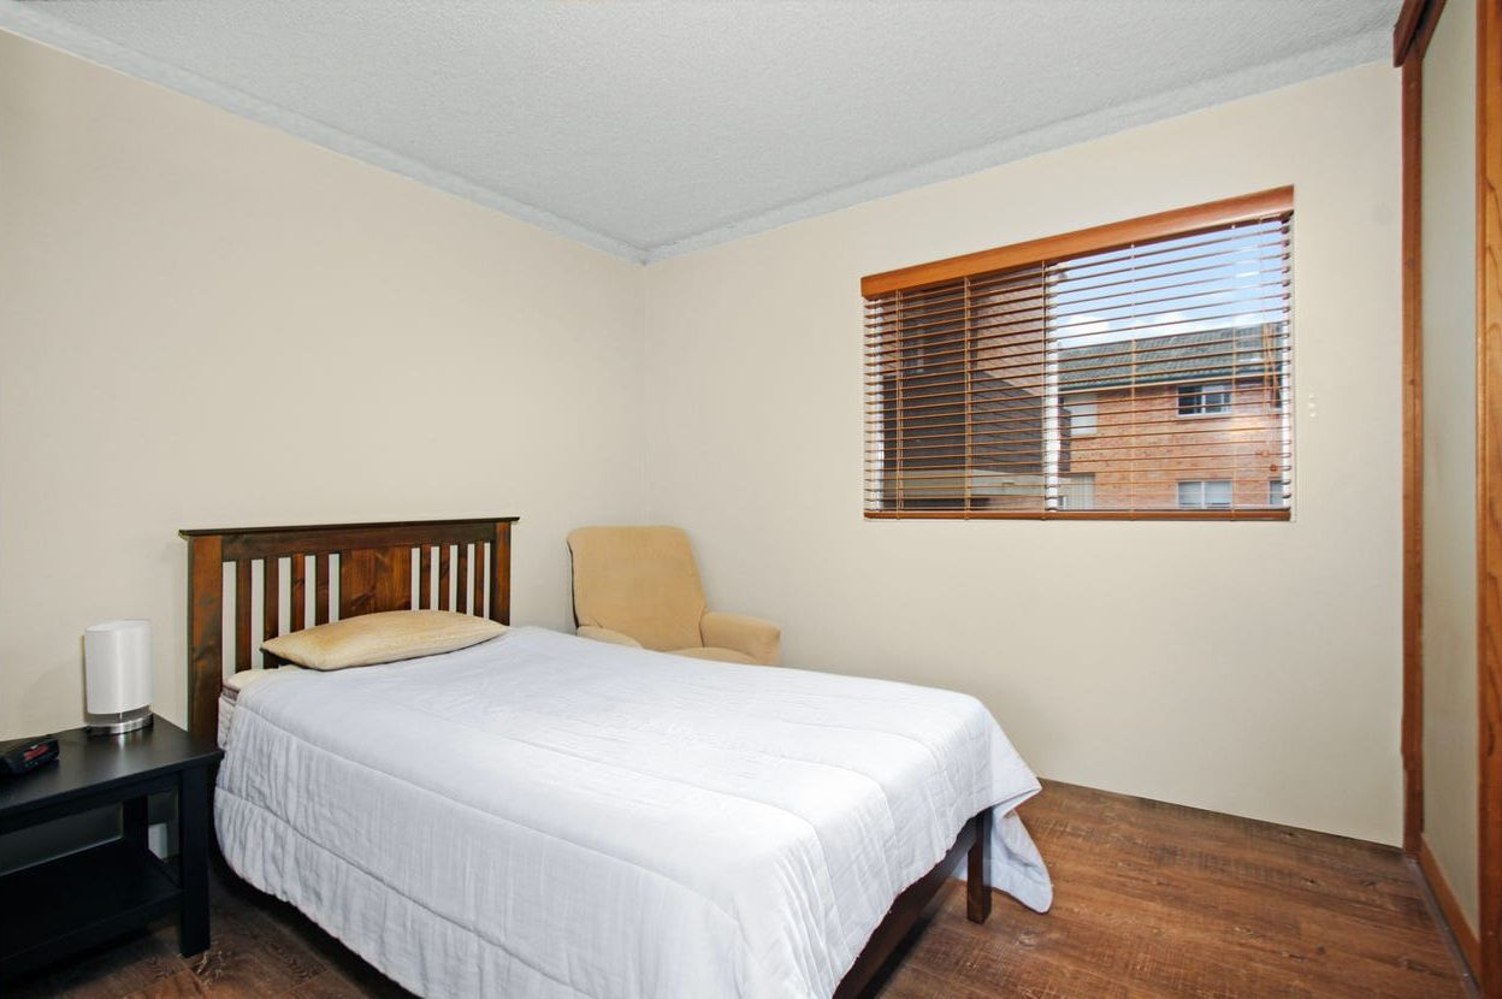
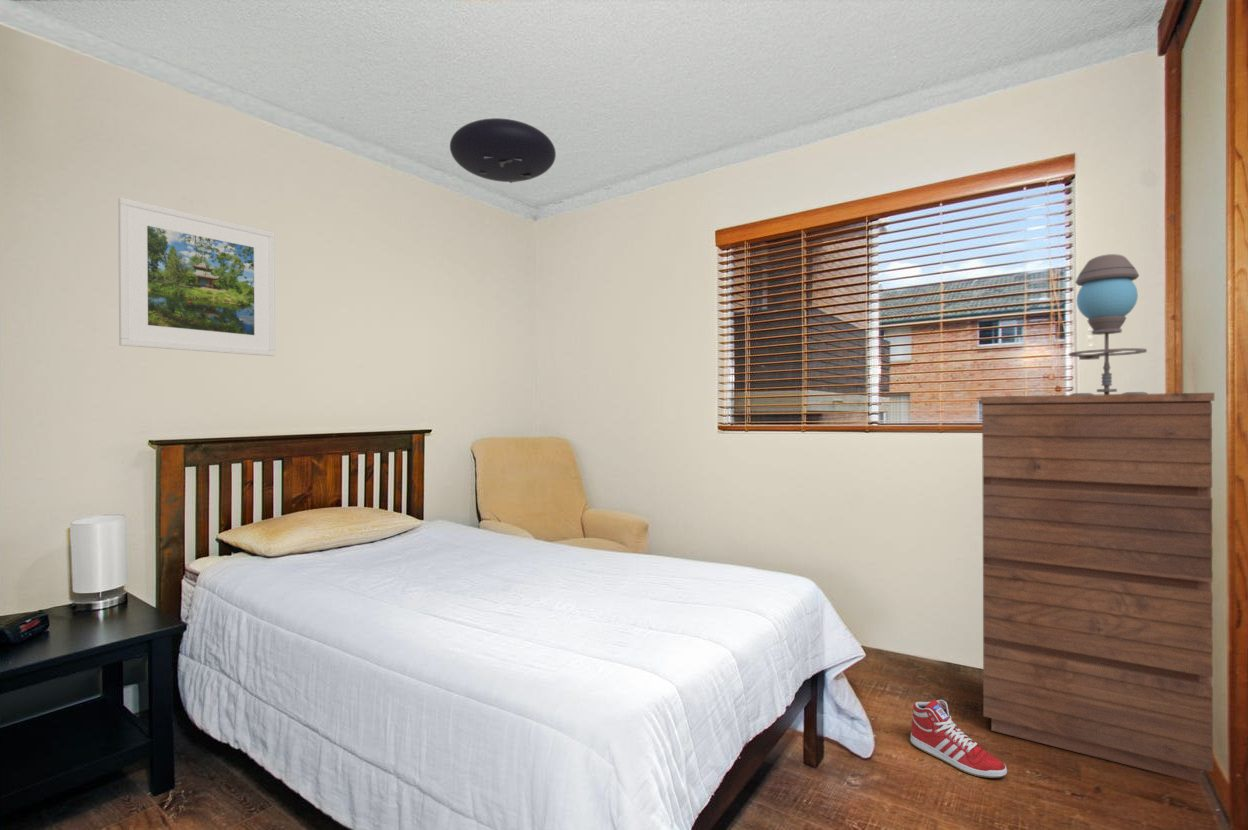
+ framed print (203, 284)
+ dresser (1084, 560)
+ table lamp (1106, 325)
+ ceiling light (503, 152)
+ sneaker (955, 734)
